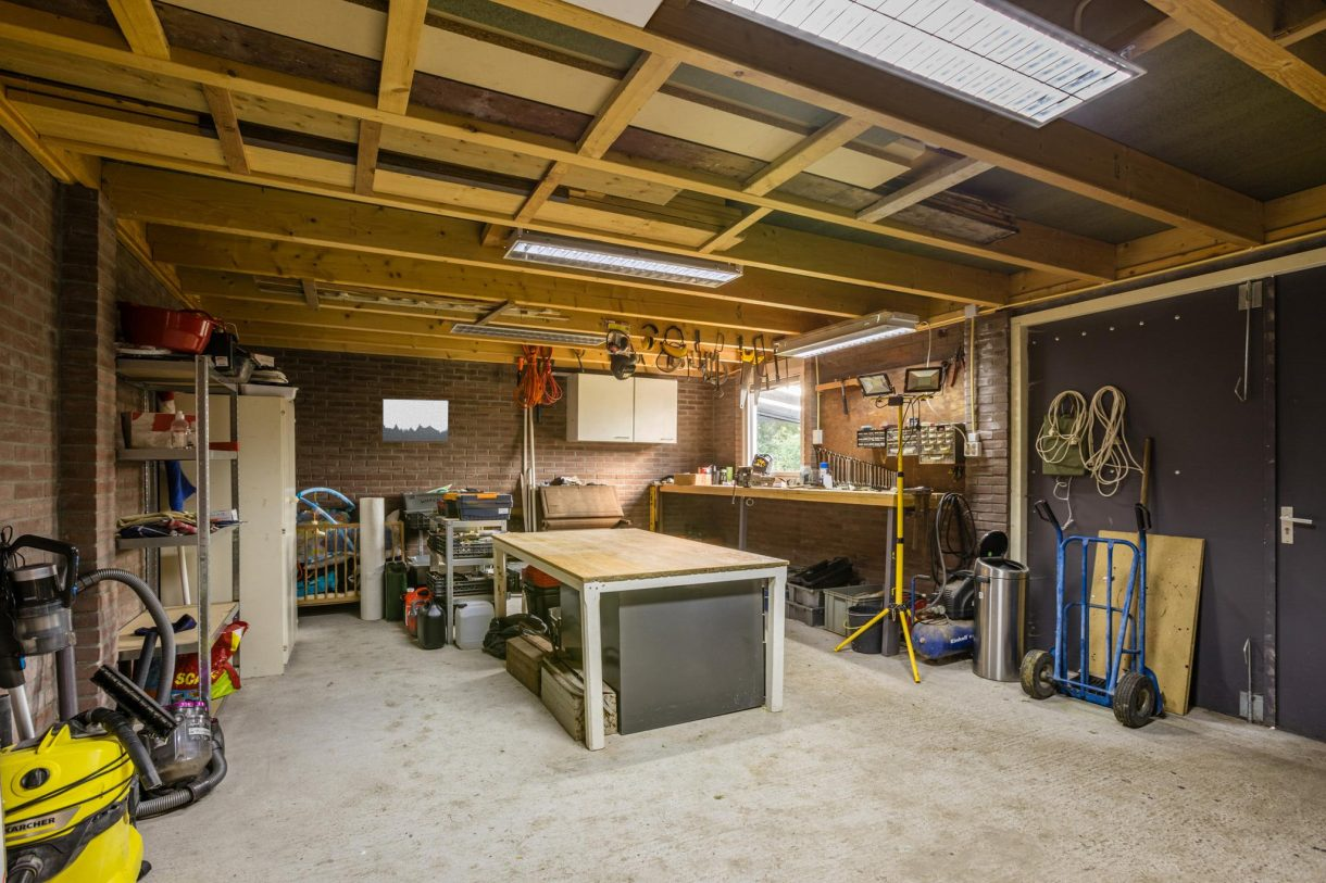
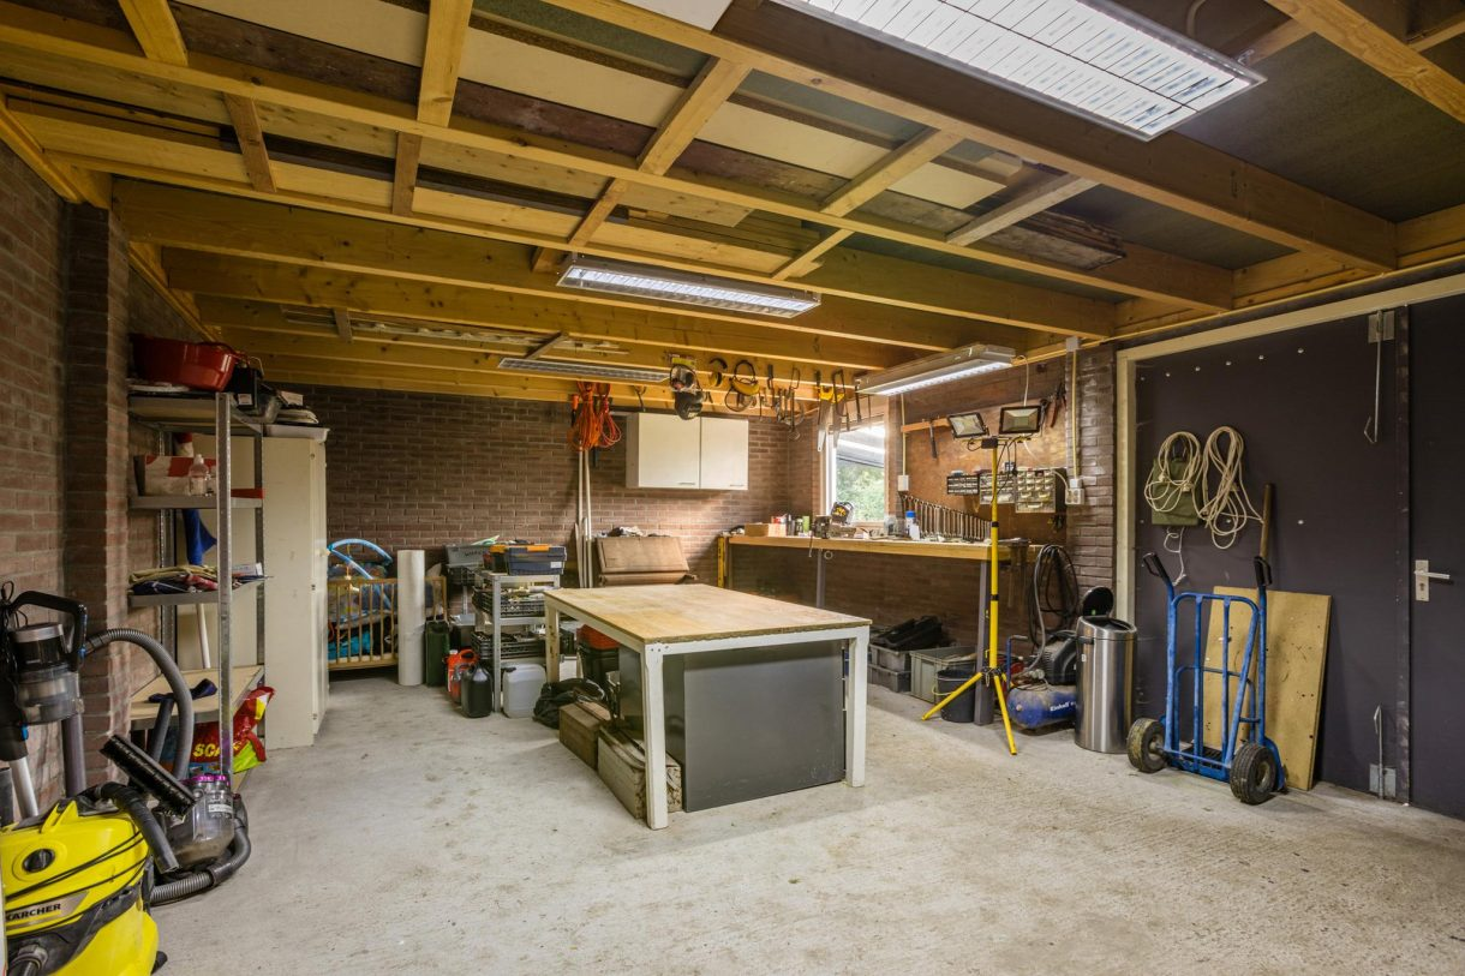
- wall art (415, 420)
